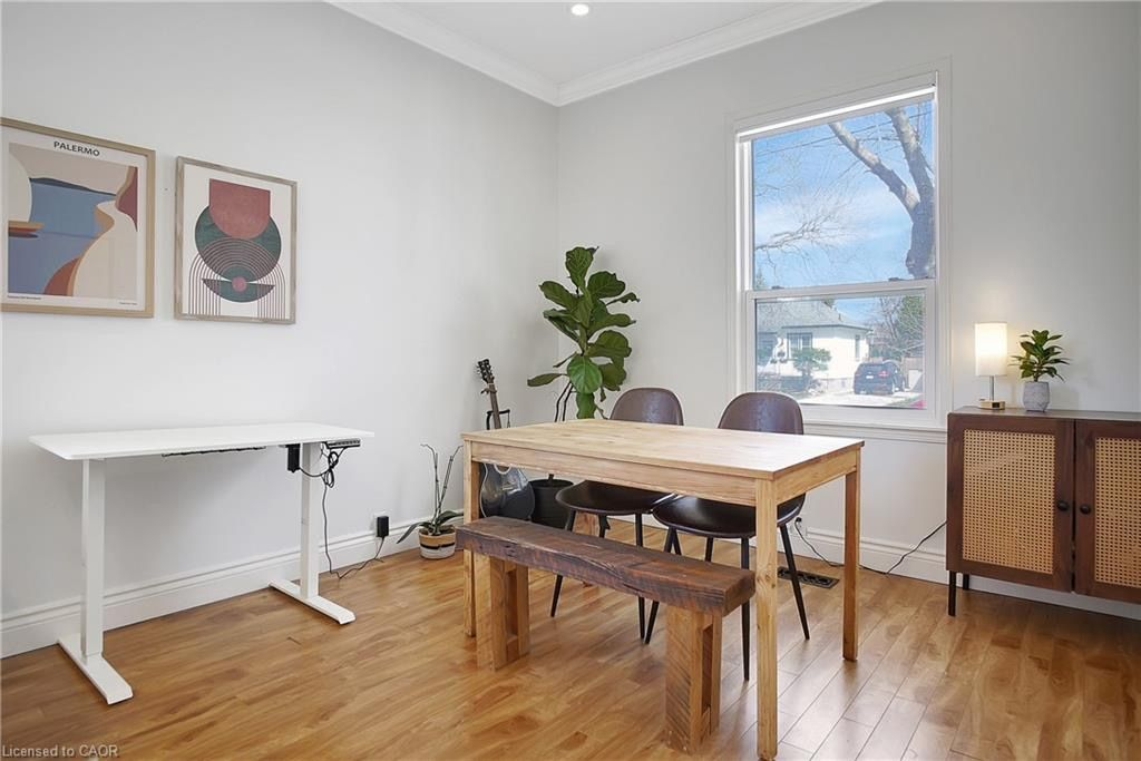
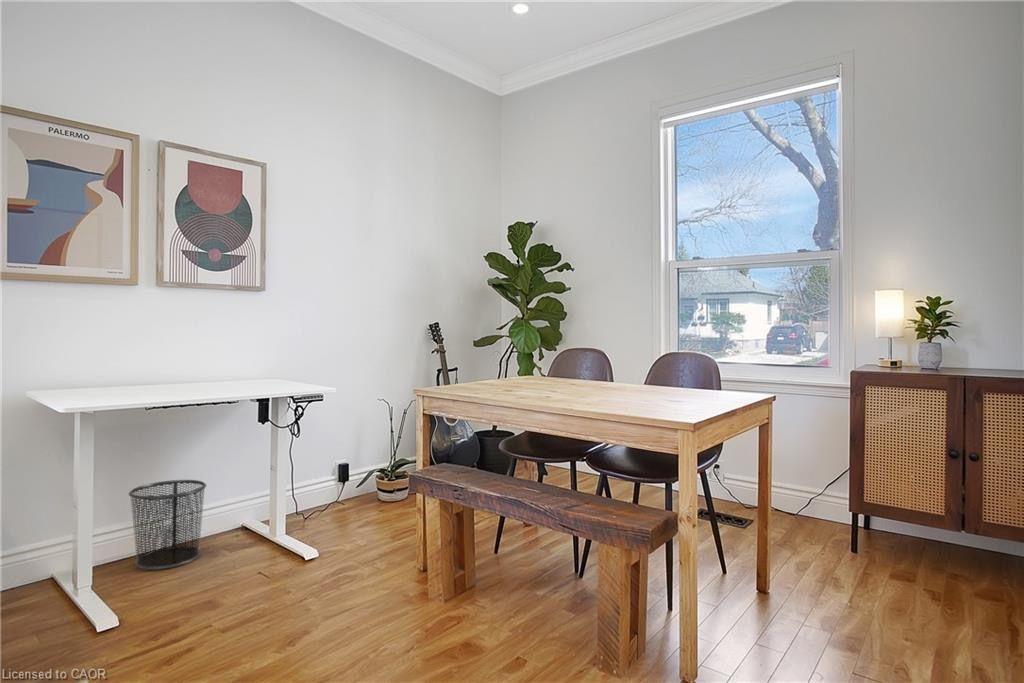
+ waste bin (168, 522)
